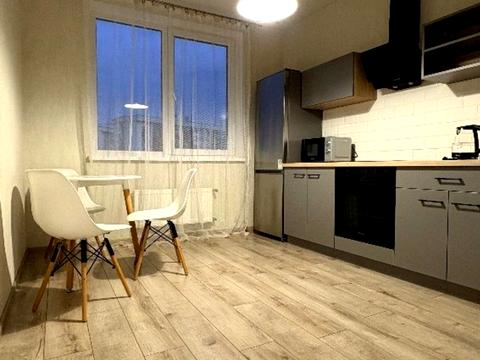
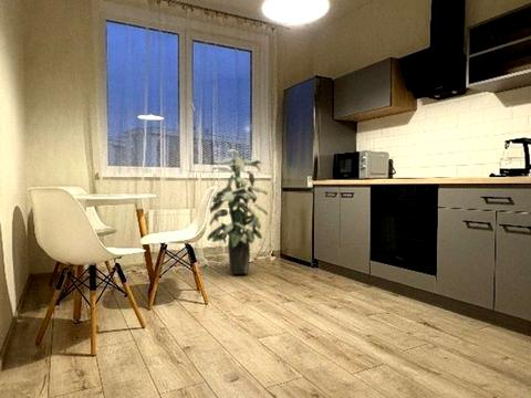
+ indoor plant (236, 211)
